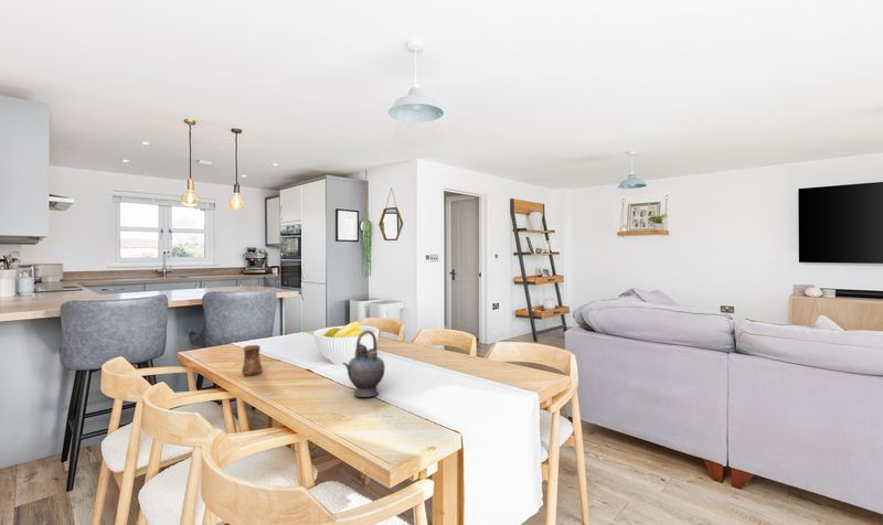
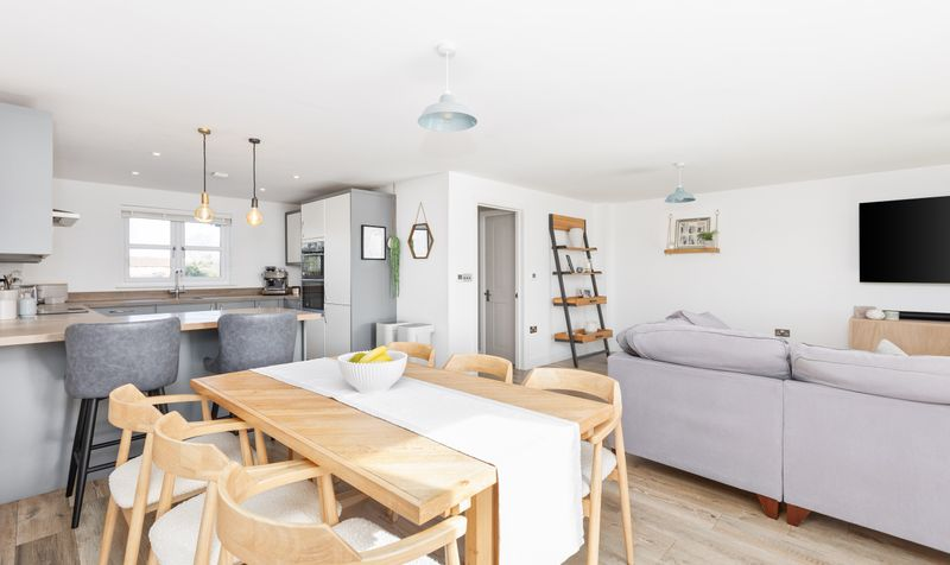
- teapot (362, 363)
- cup (252, 360)
